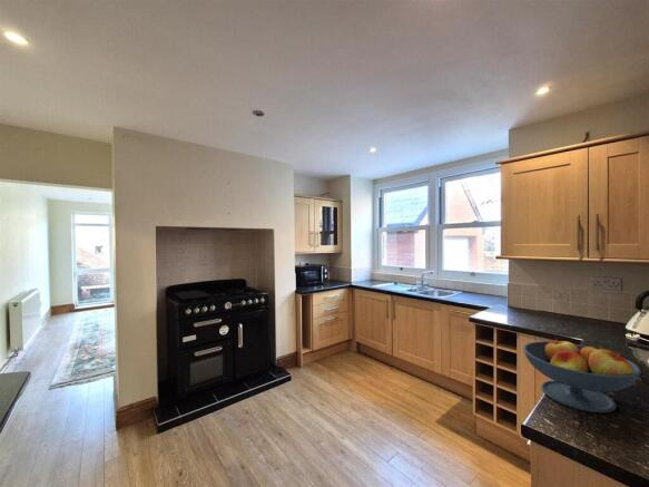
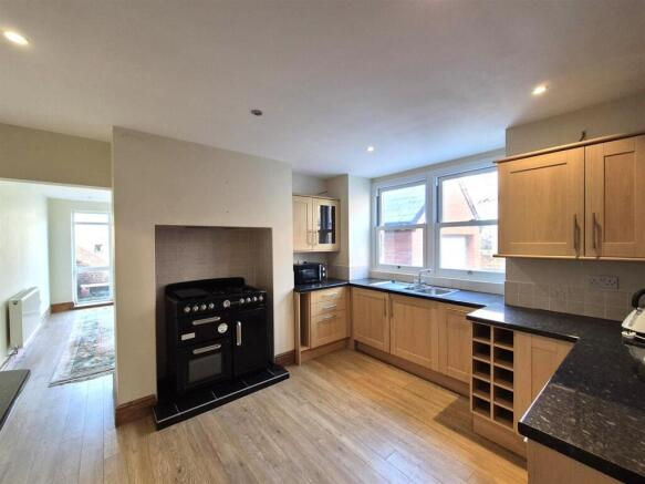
- fruit bowl (576, 369)
